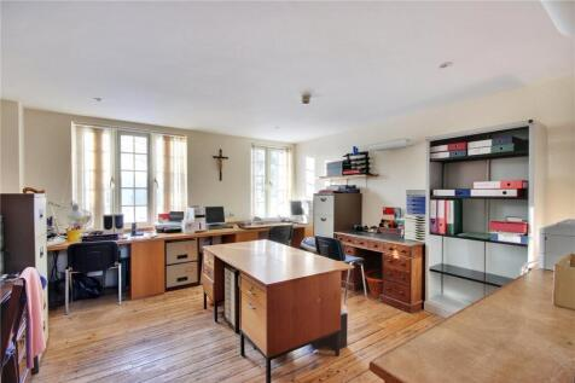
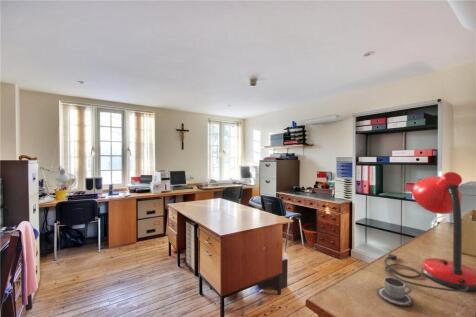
+ desk lamp (428, 210)
+ cup (394, 289)
